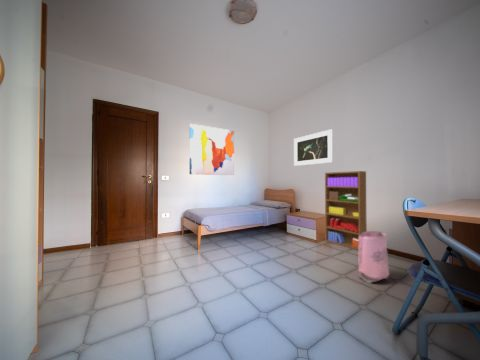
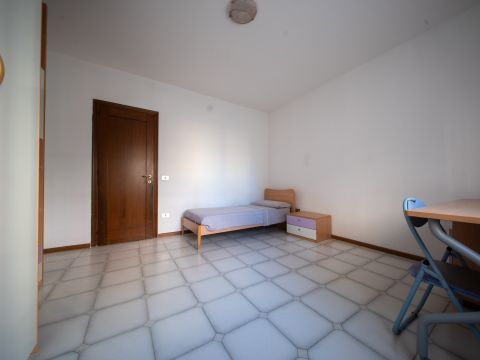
- bookshelf (344, 208)
- bag (373, 256)
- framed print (311, 149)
- wall art (213, 151)
